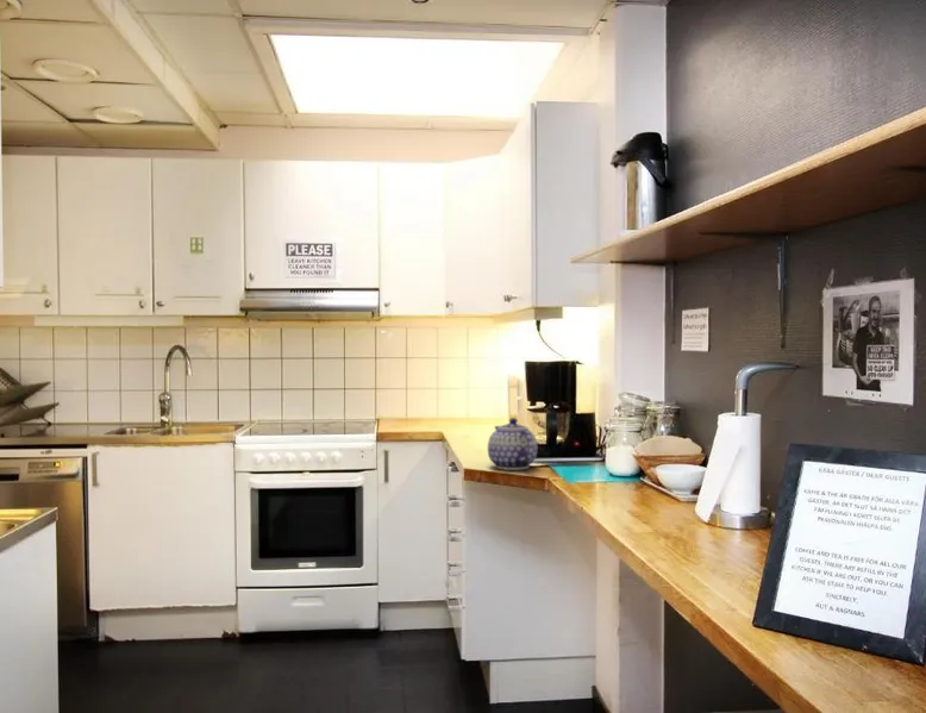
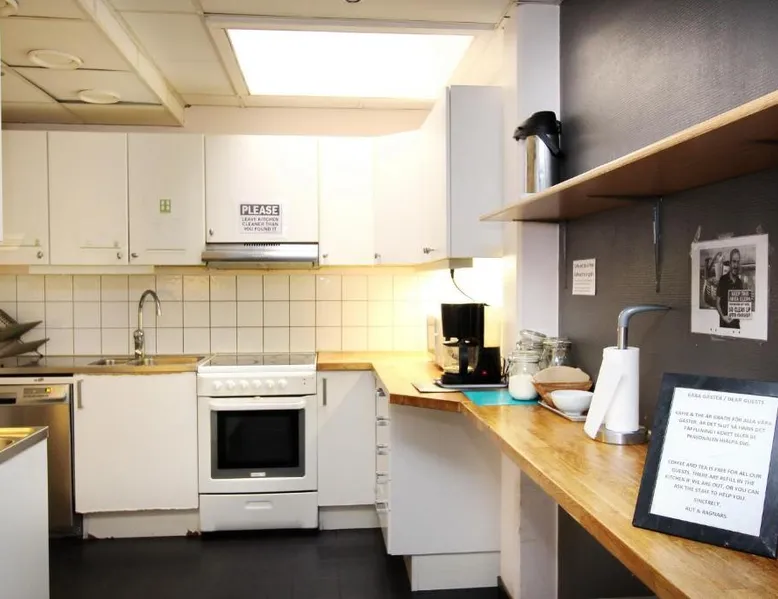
- teapot (512, 442)
